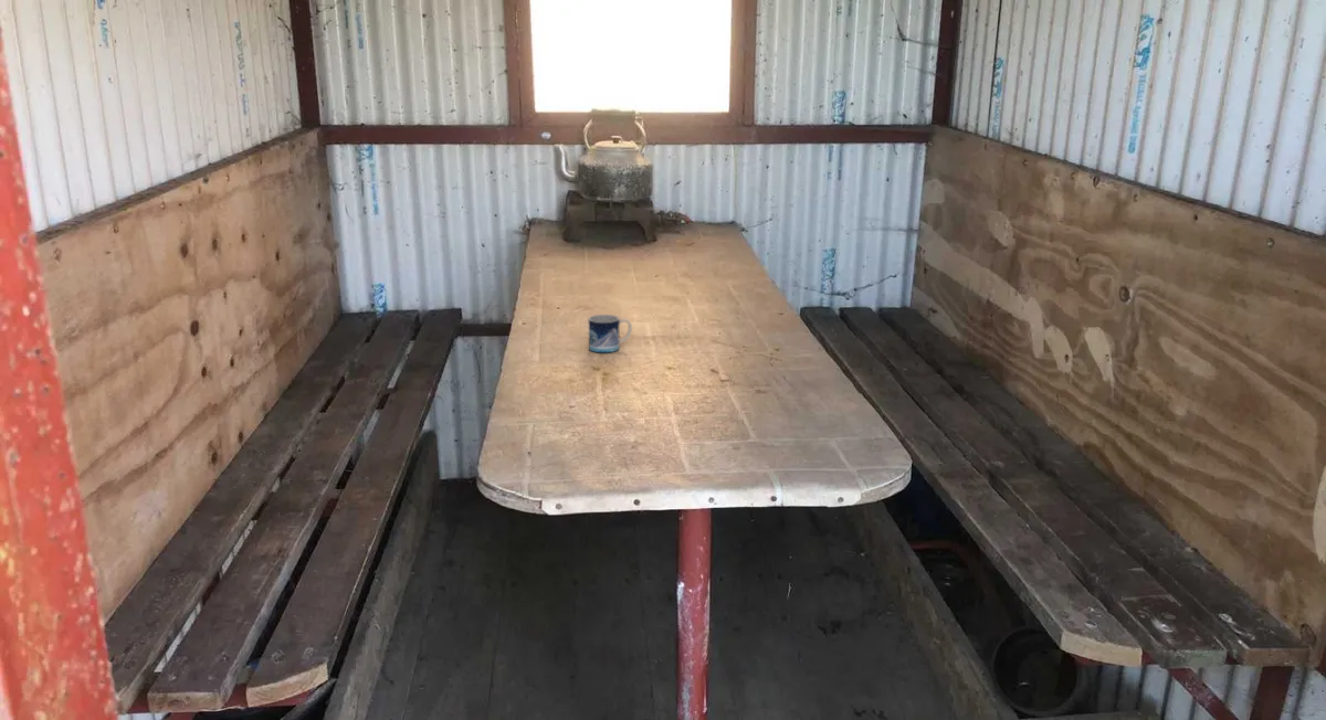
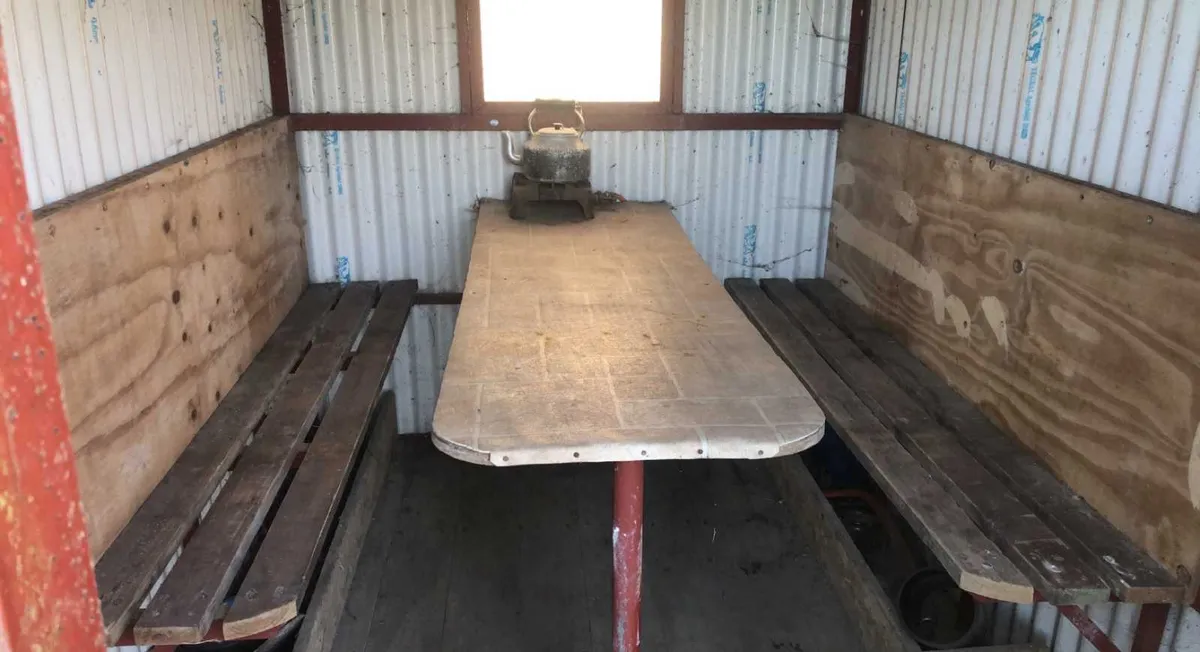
- mug (610, 332)
